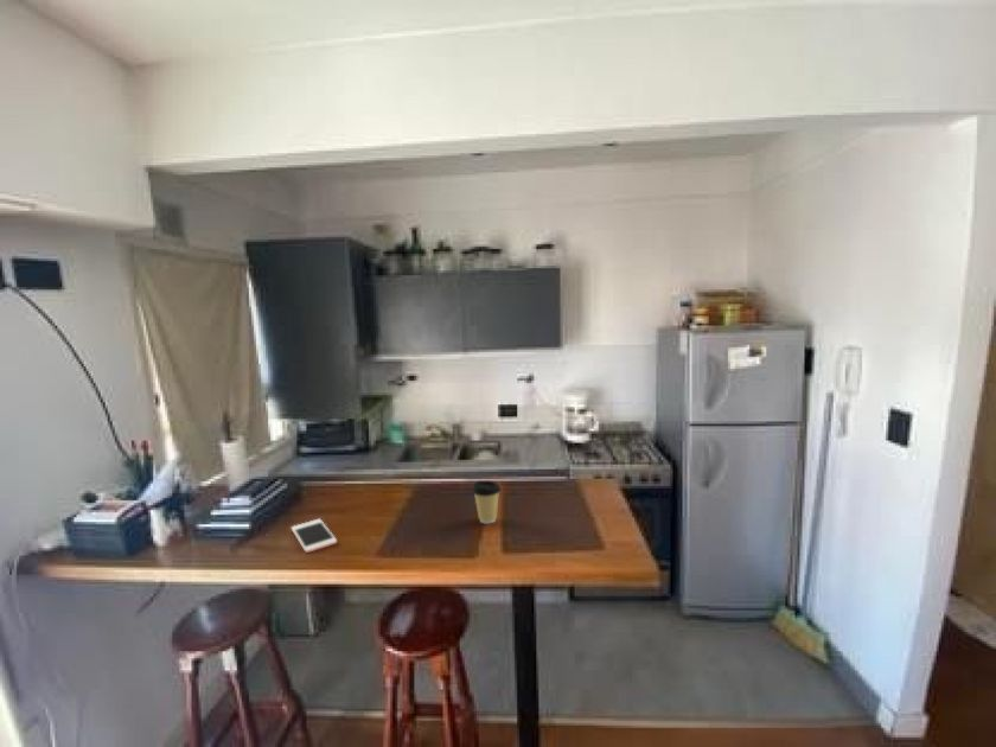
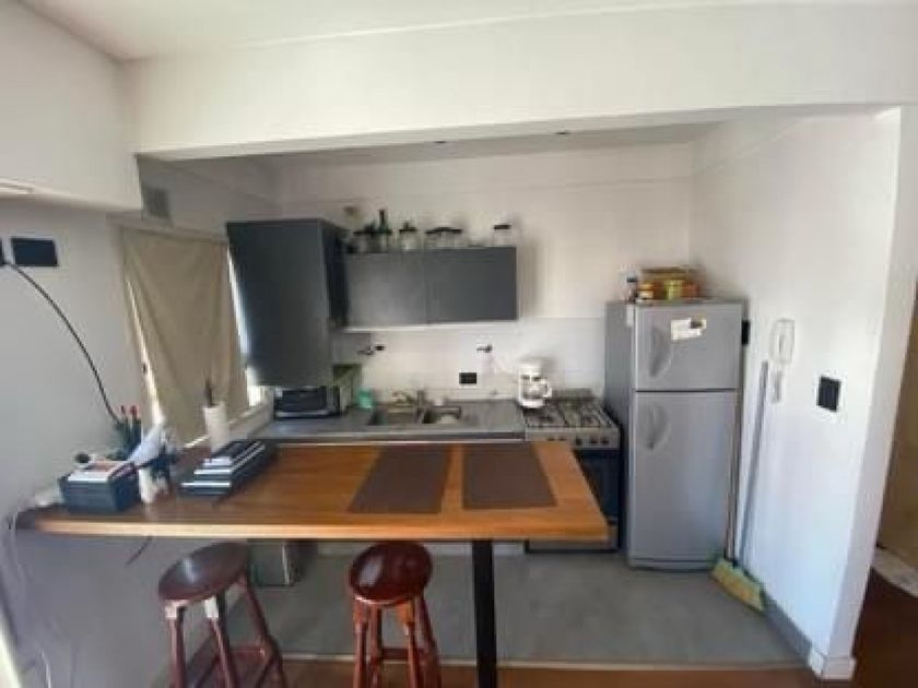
- coffee cup (486, 502)
- cell phone (313, 535)
